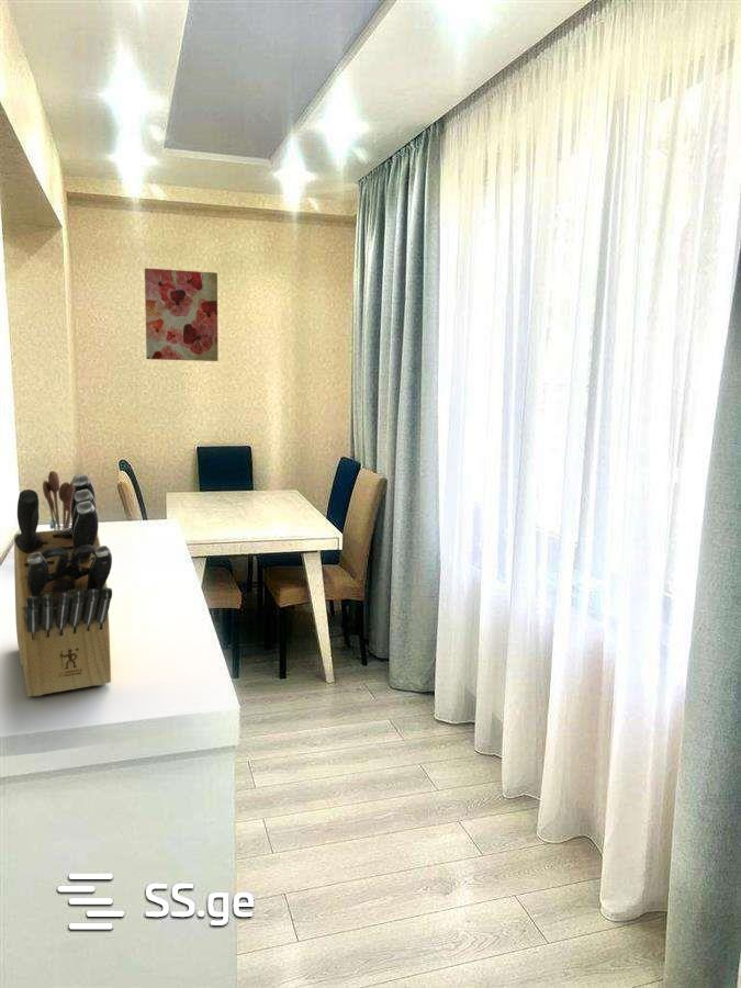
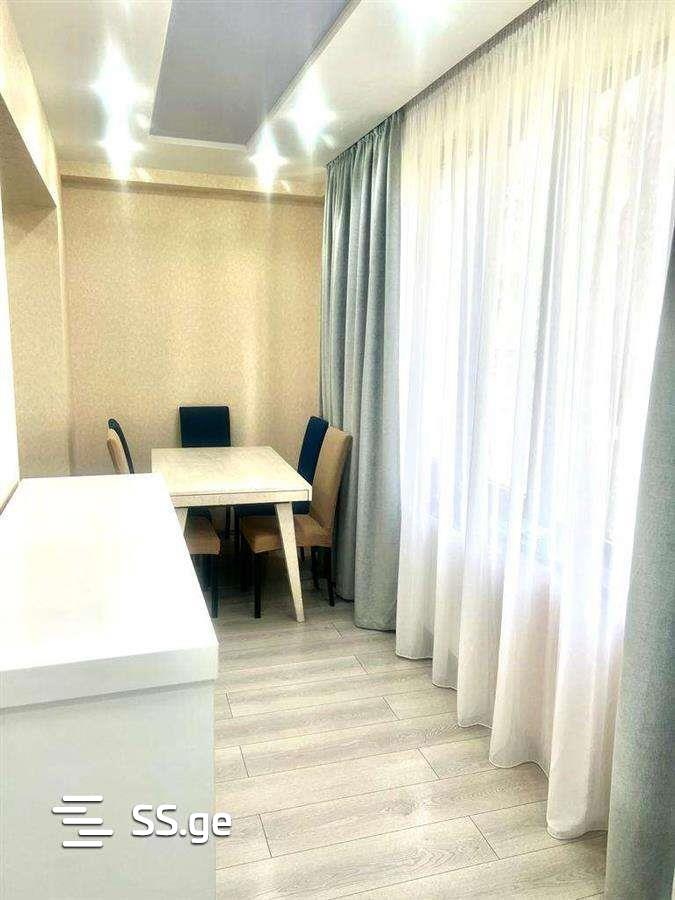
- wall art (181, 315)
- utensil holder (63, 512)
- knife block (58, 571)
